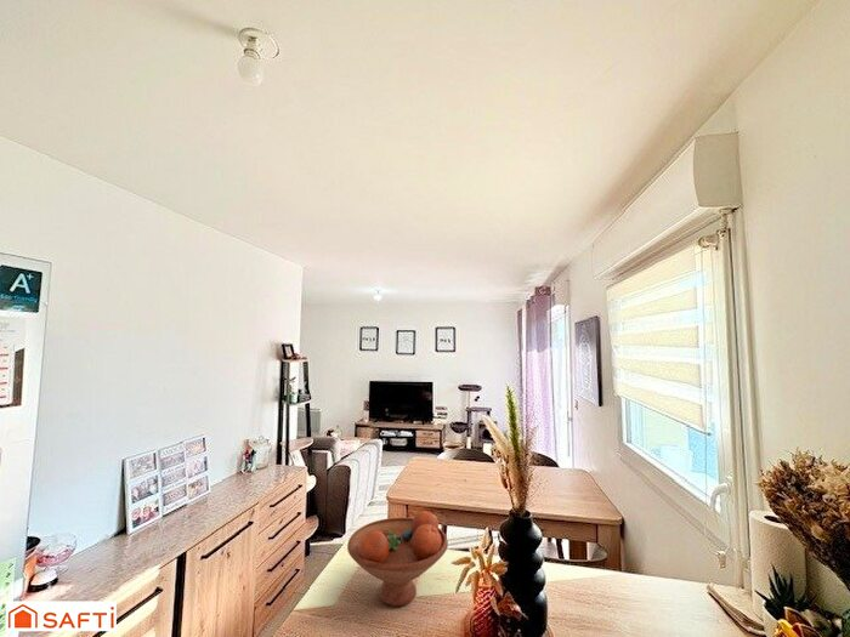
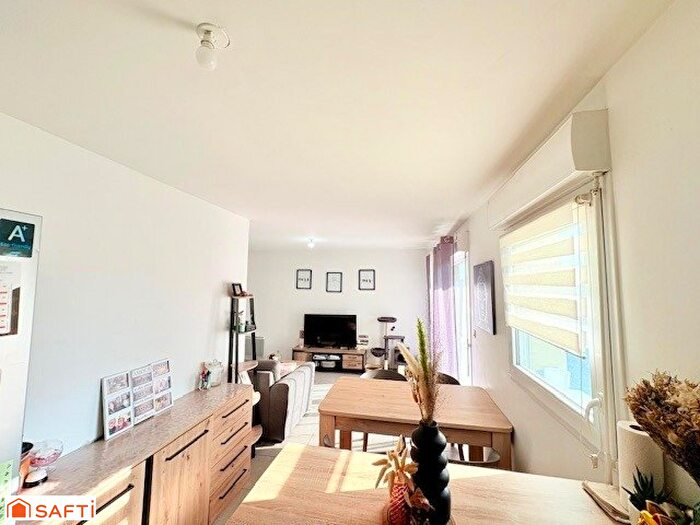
- fruit bowl (397, 556)
